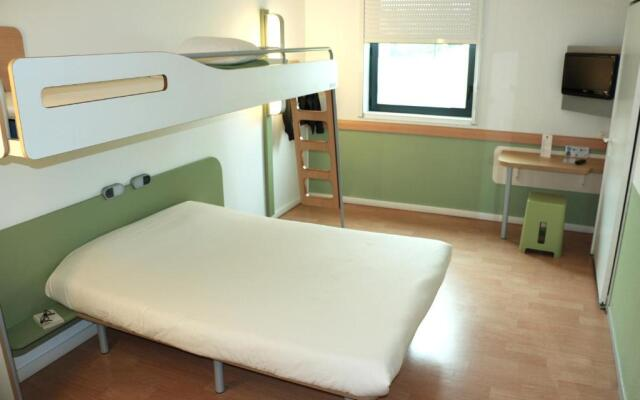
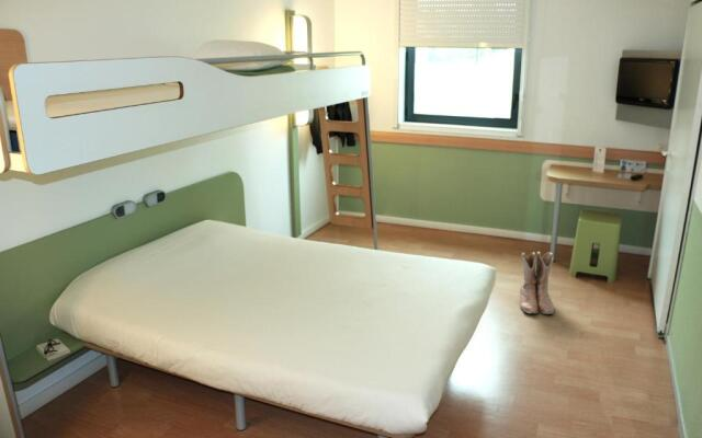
+ boots (537, 280)
